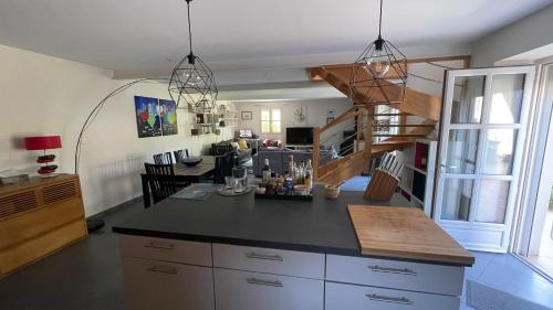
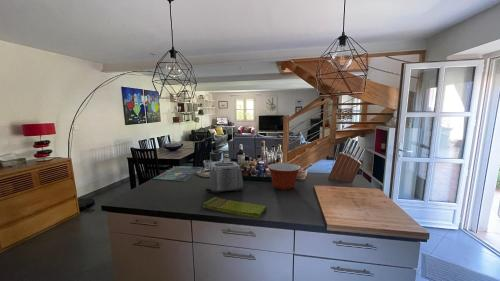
+ mixing bowl (283, 176)
+ toaster (224, 176)
+ dish towel (234, 205)
